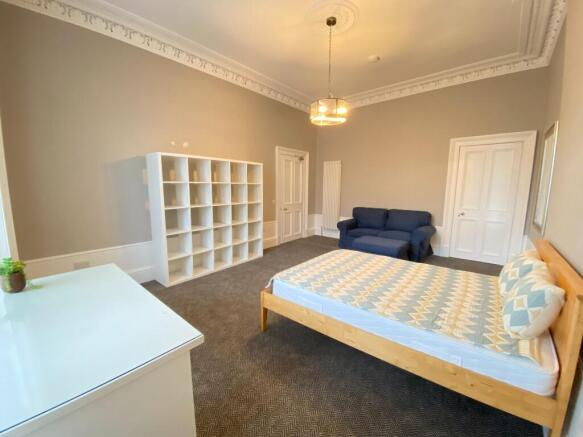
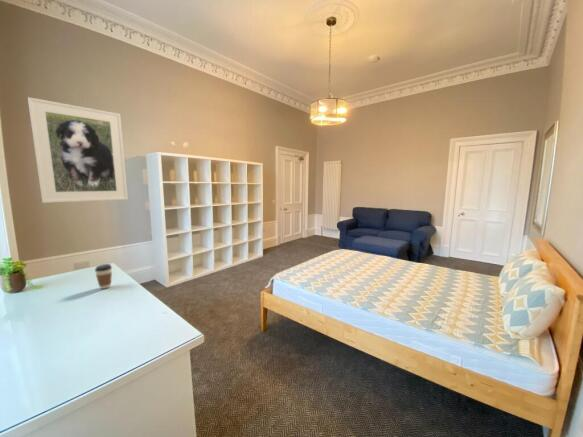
+ coffee cup (104, 276)
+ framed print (84, 155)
